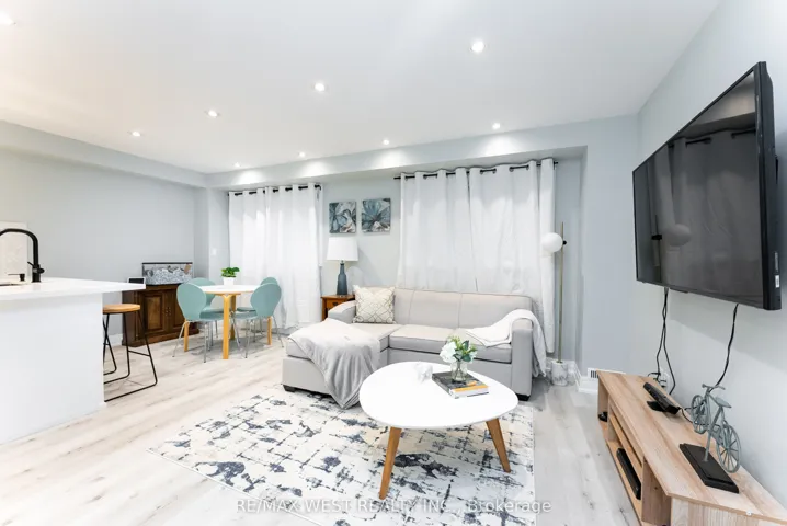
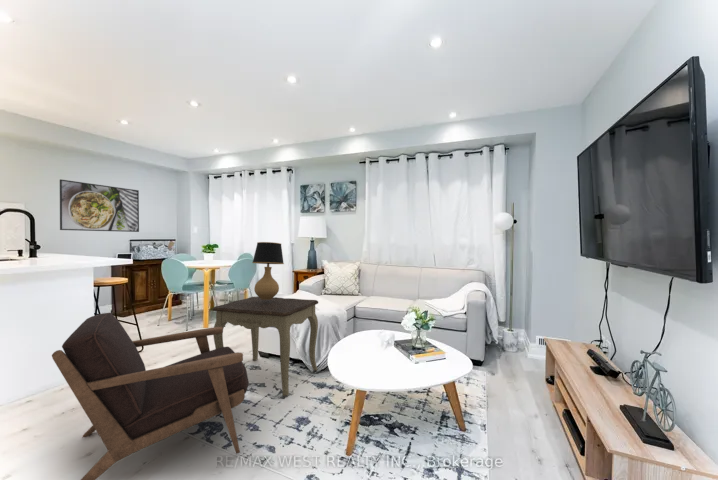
+ side table (258, 339)
+ table lamp (270, 273)
+ armchair (166, 375)
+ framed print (103, 208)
